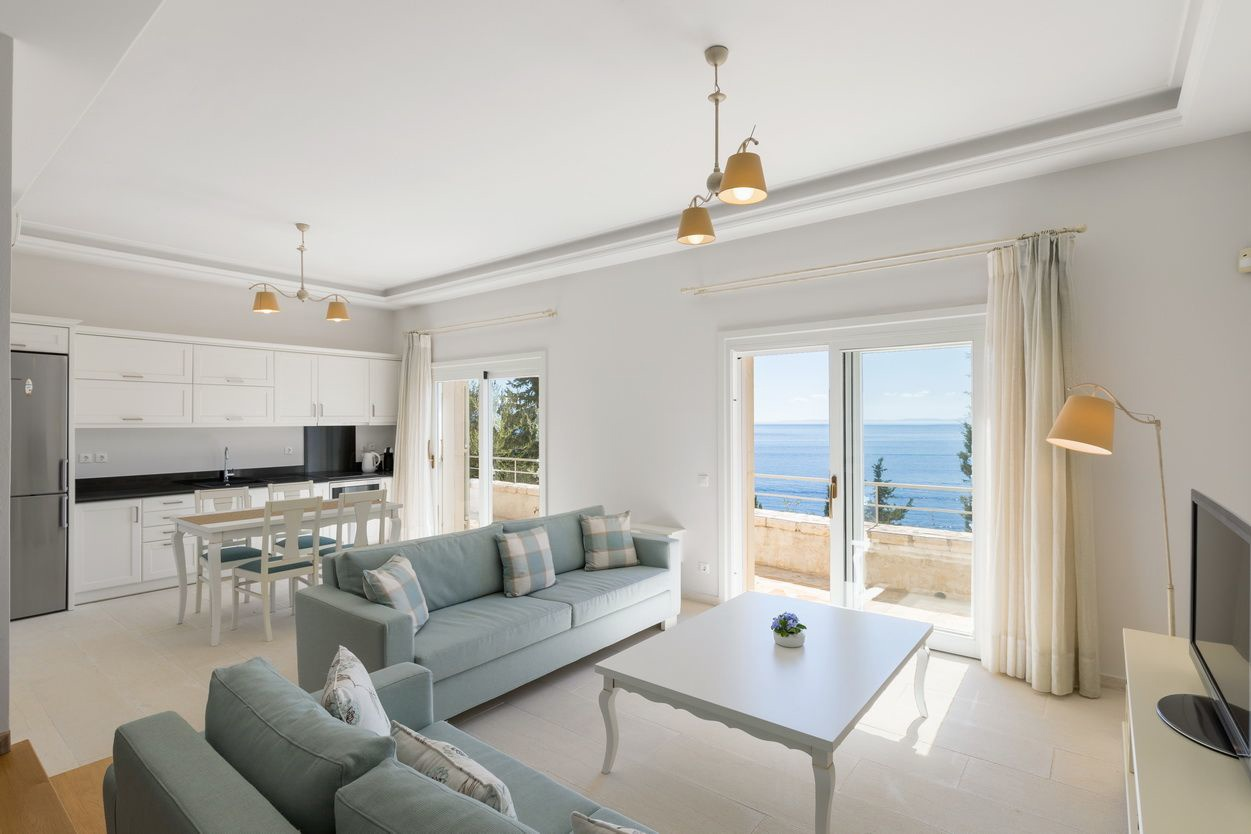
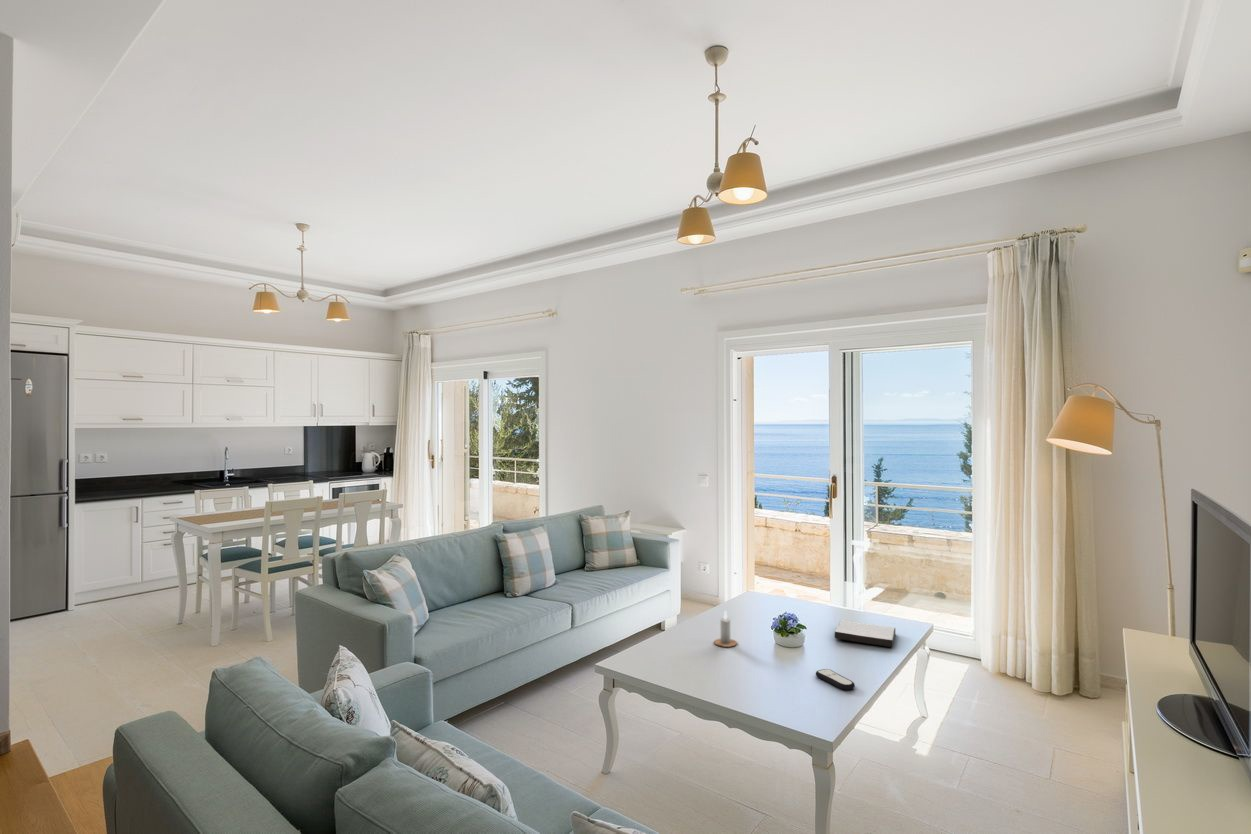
+ book (865, 633)
+ candle (725, 626)
+ remote control (835, 679)
